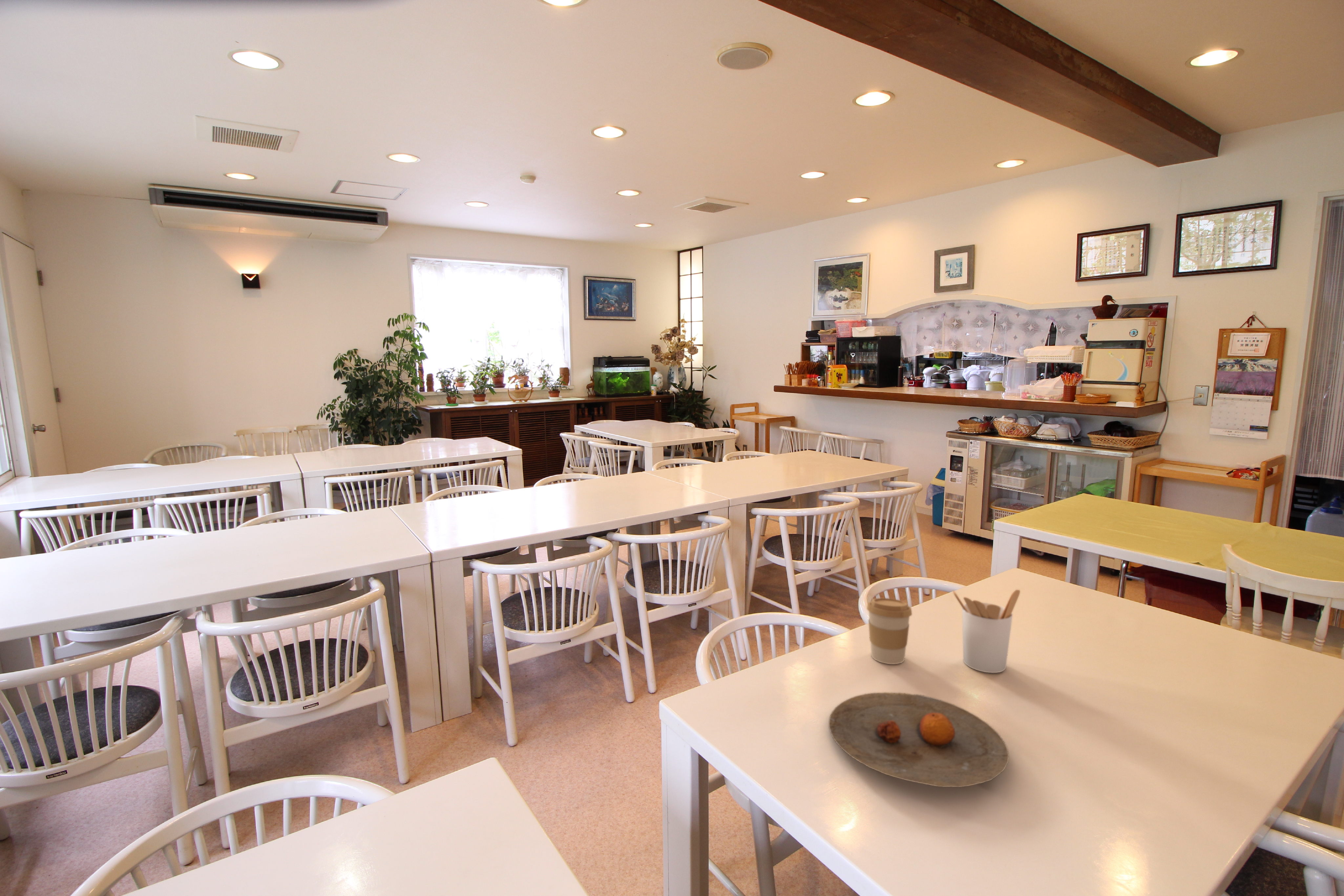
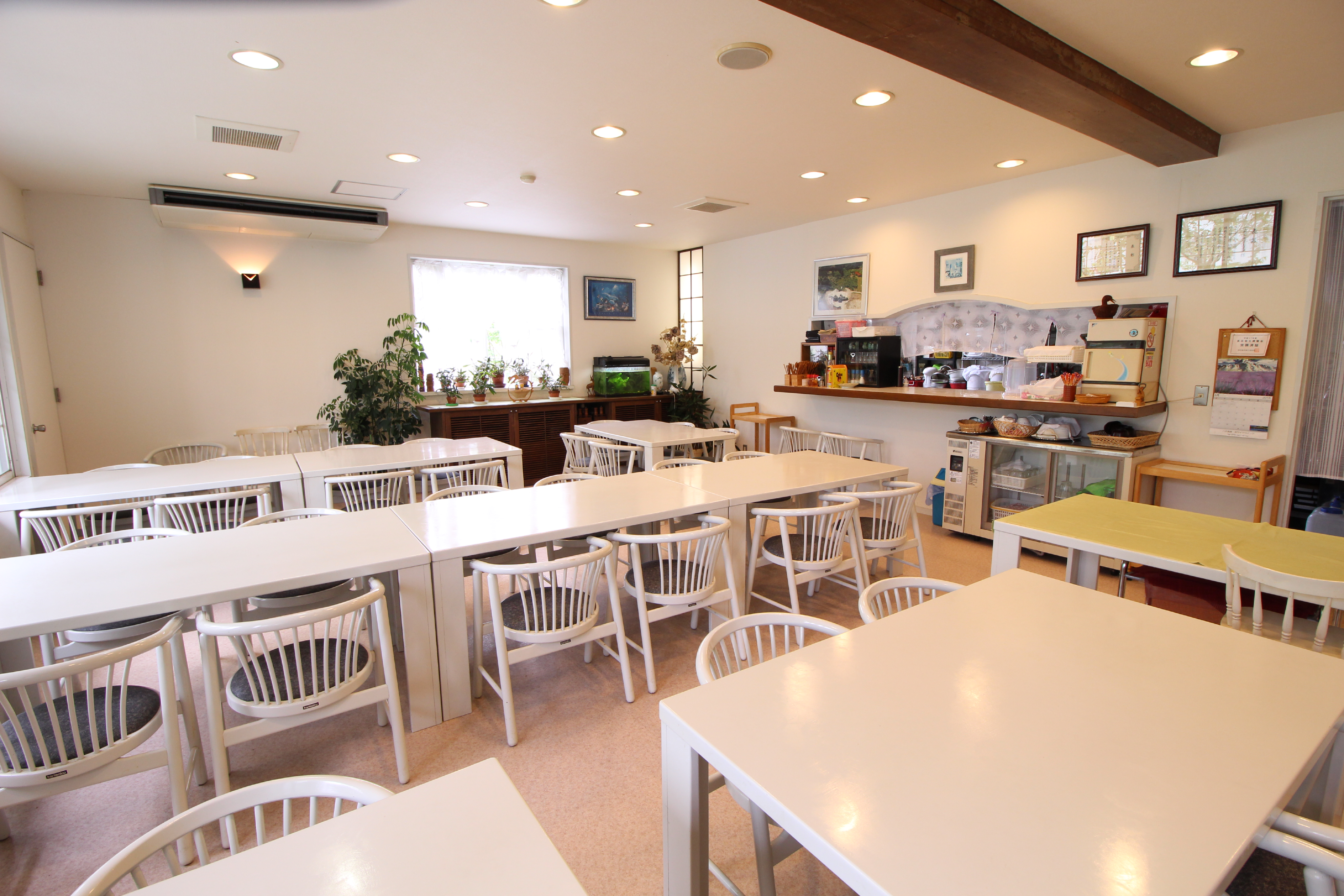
- plate (914, 726)
- coffee cup (889, 629)
- utensil holder (984, 628)
